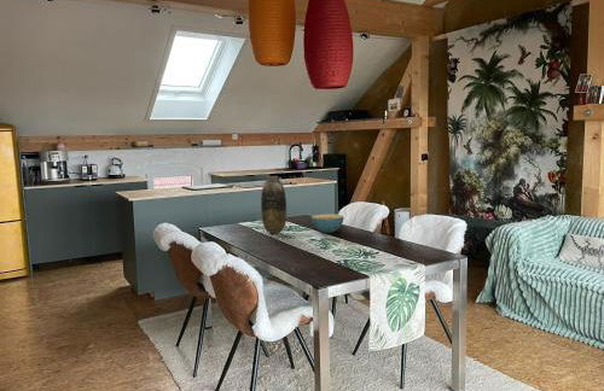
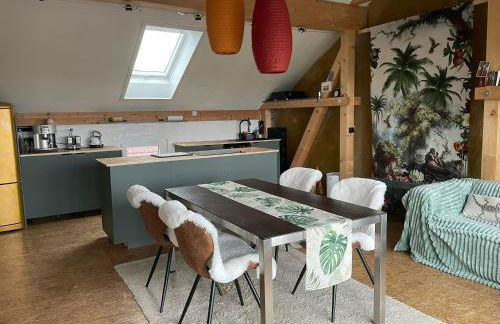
- cereal bowl (327, 223)
- vase (273, 204)
